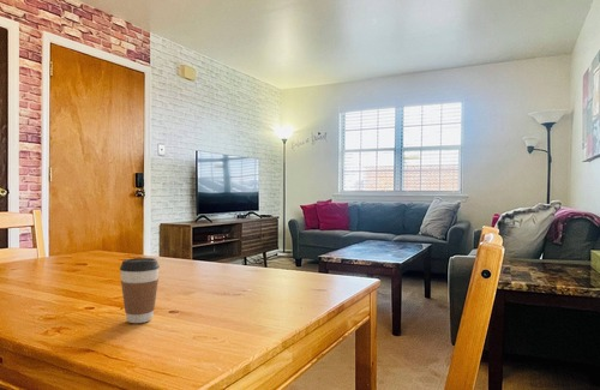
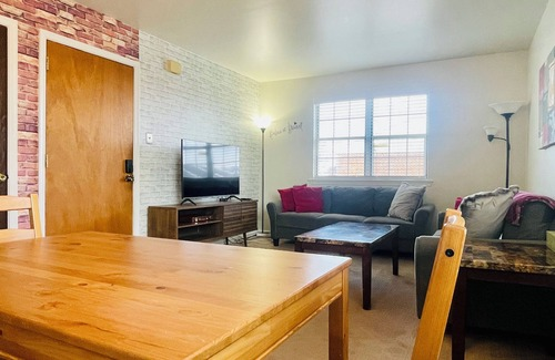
- coffee cup (139, 289)
